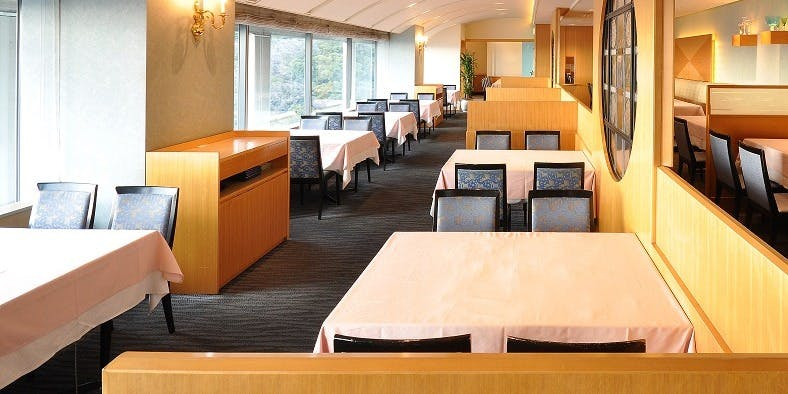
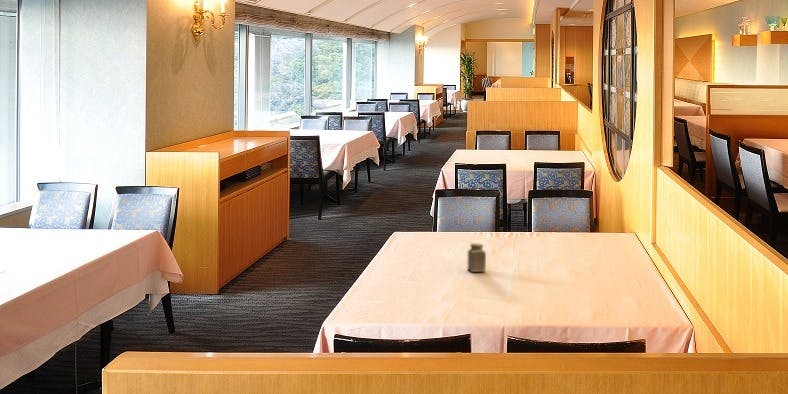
+ salt shaker (476, 257)
